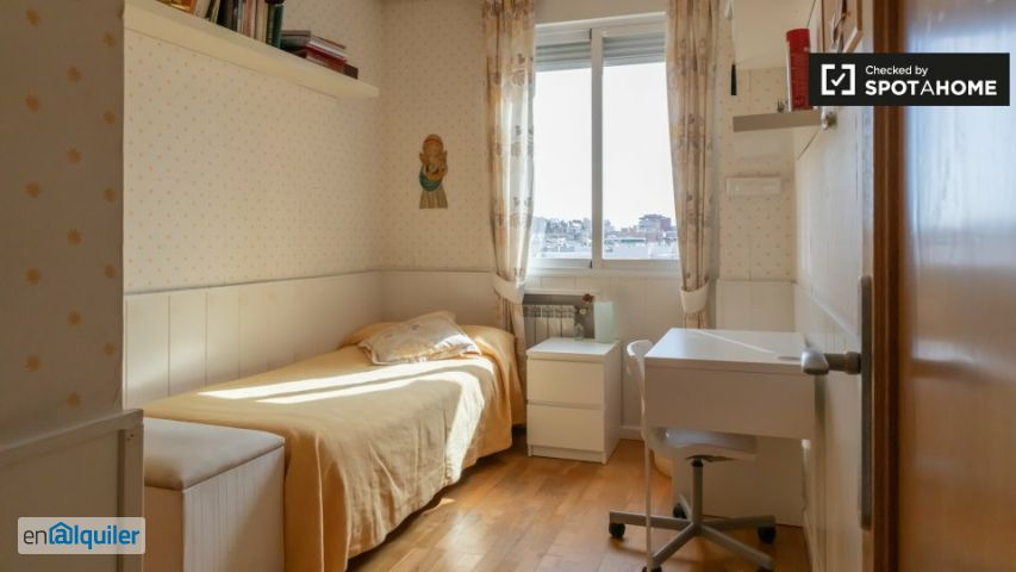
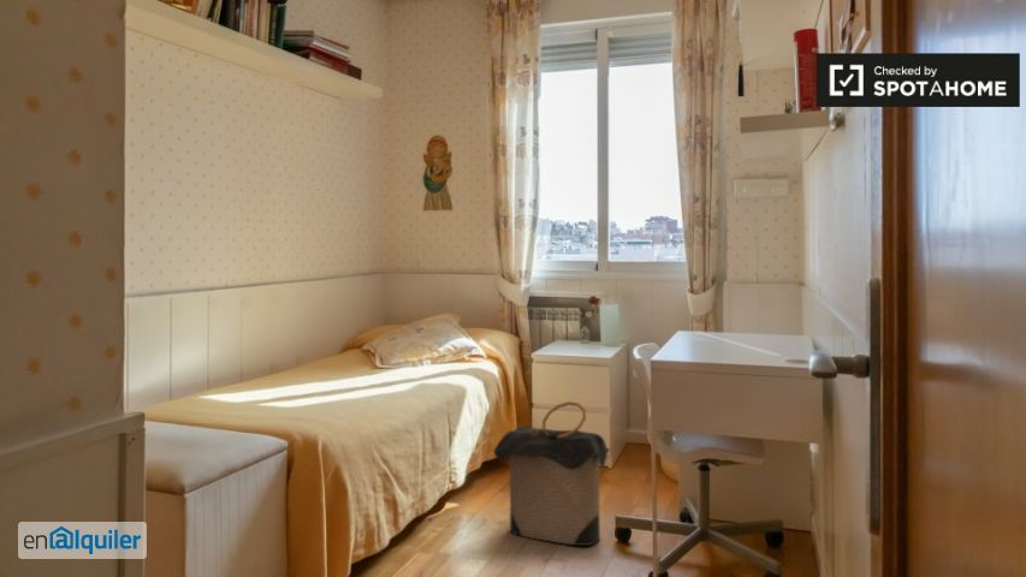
+ laundry hamper (551, 469)
